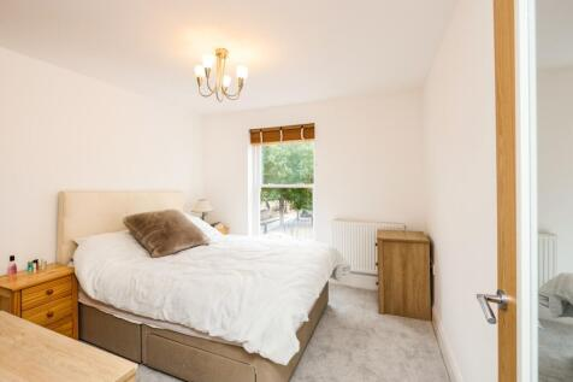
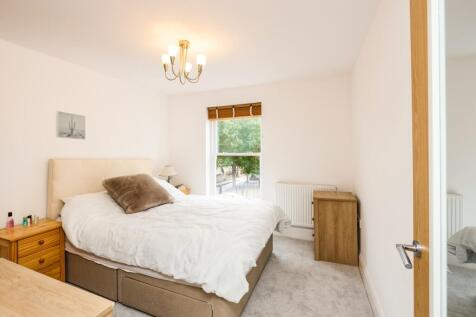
+ wall art (71, 126)
